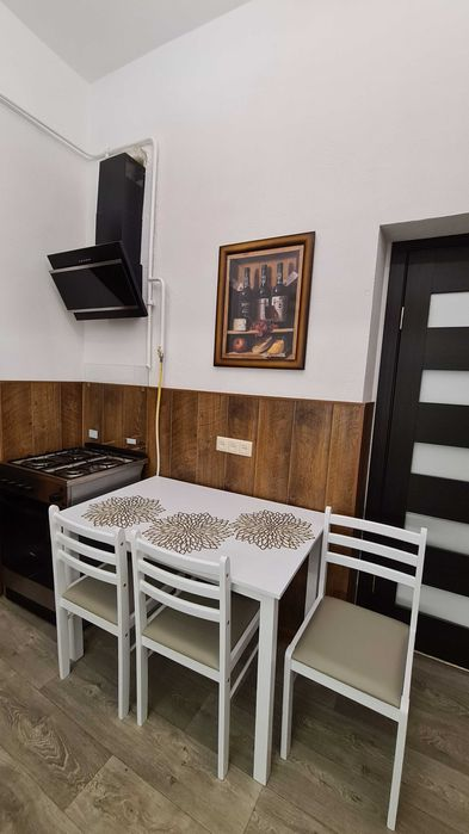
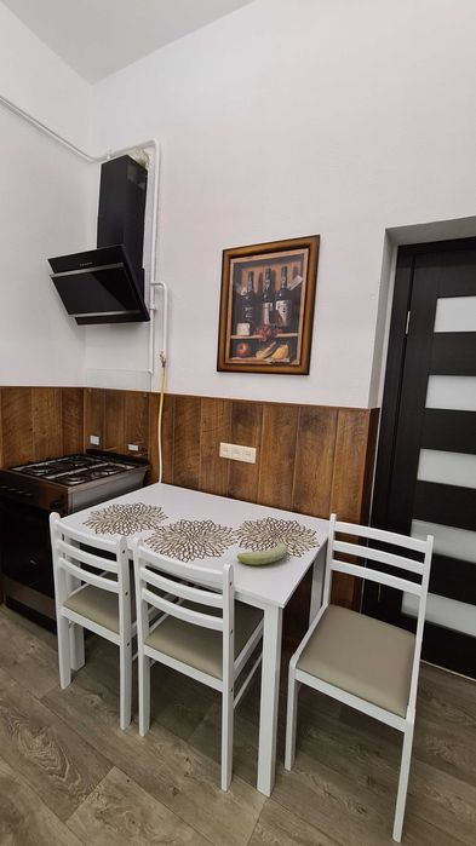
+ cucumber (266, 549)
